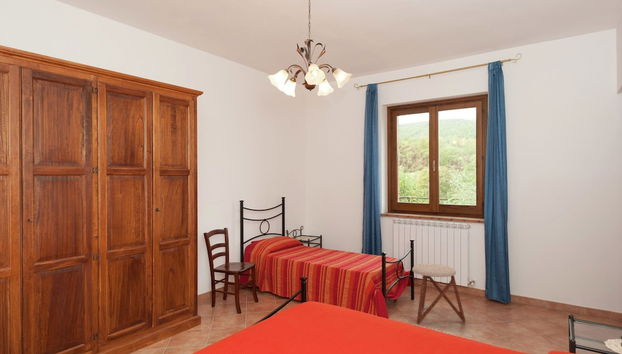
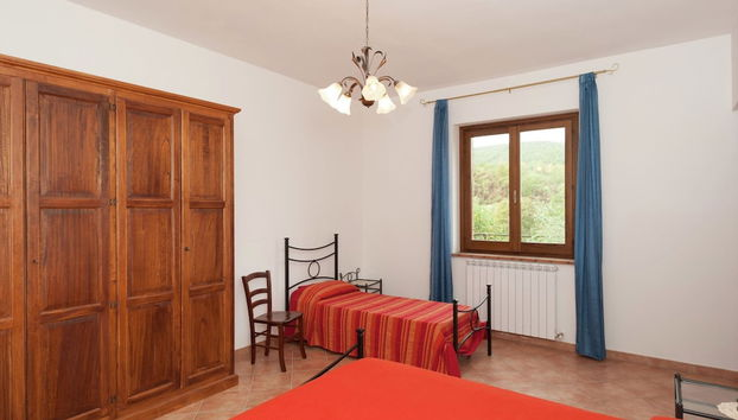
- stool (439, 294)
